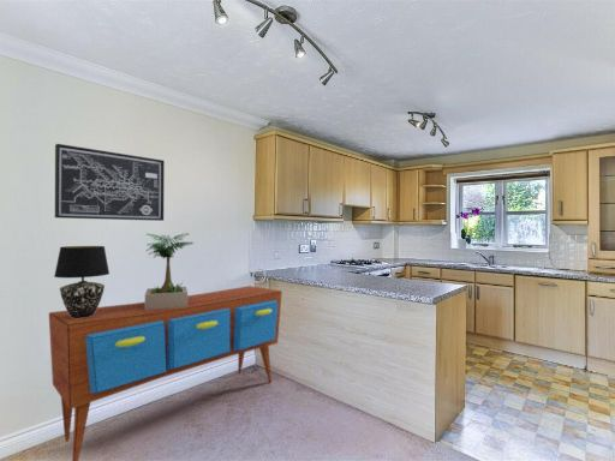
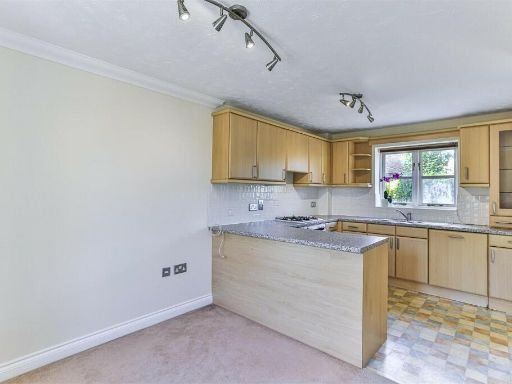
- potted plant (169, 267)
- wall art (114, 186)
- table lamp (82, 281)
- sideboard (187, 354)
